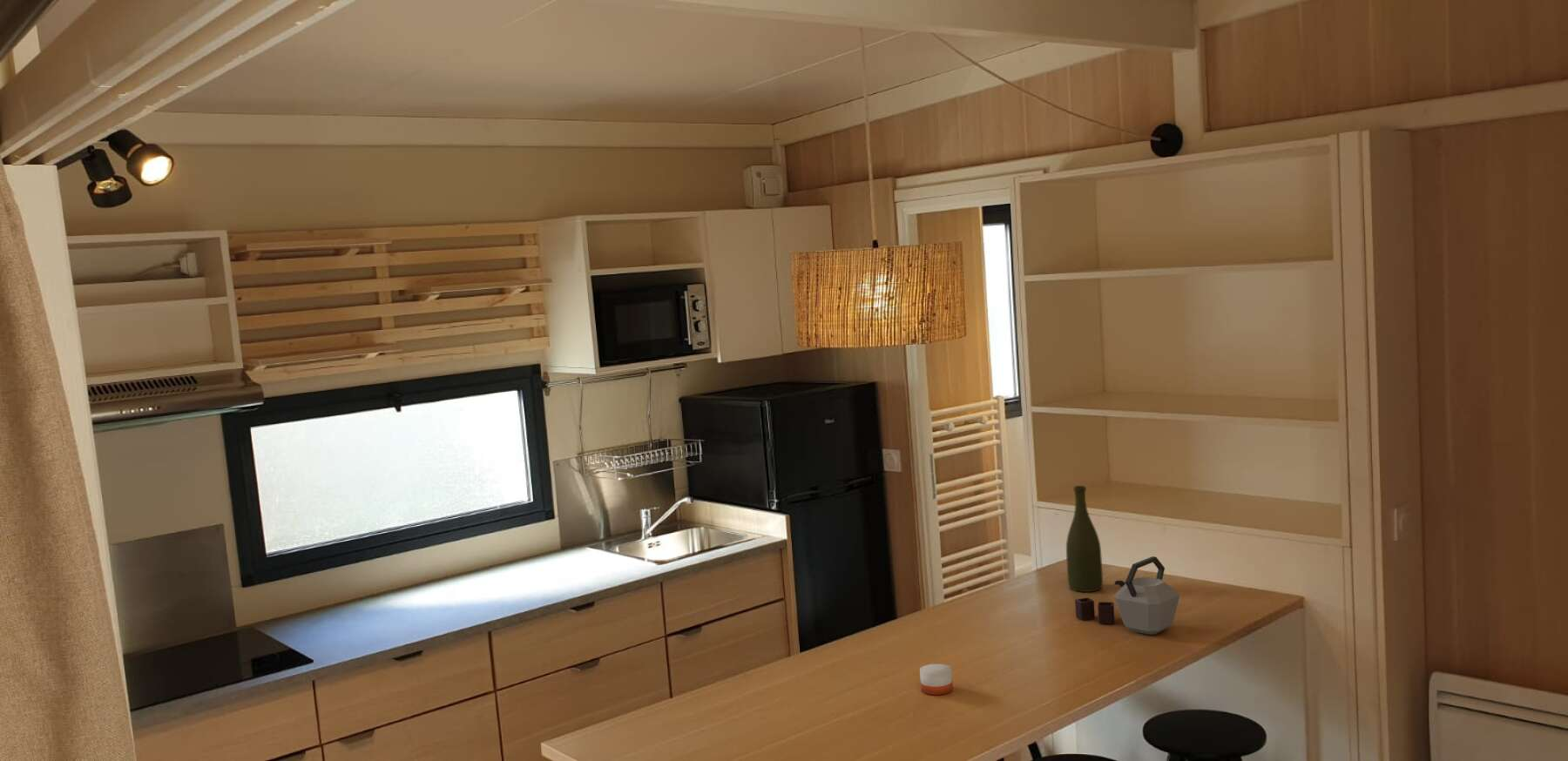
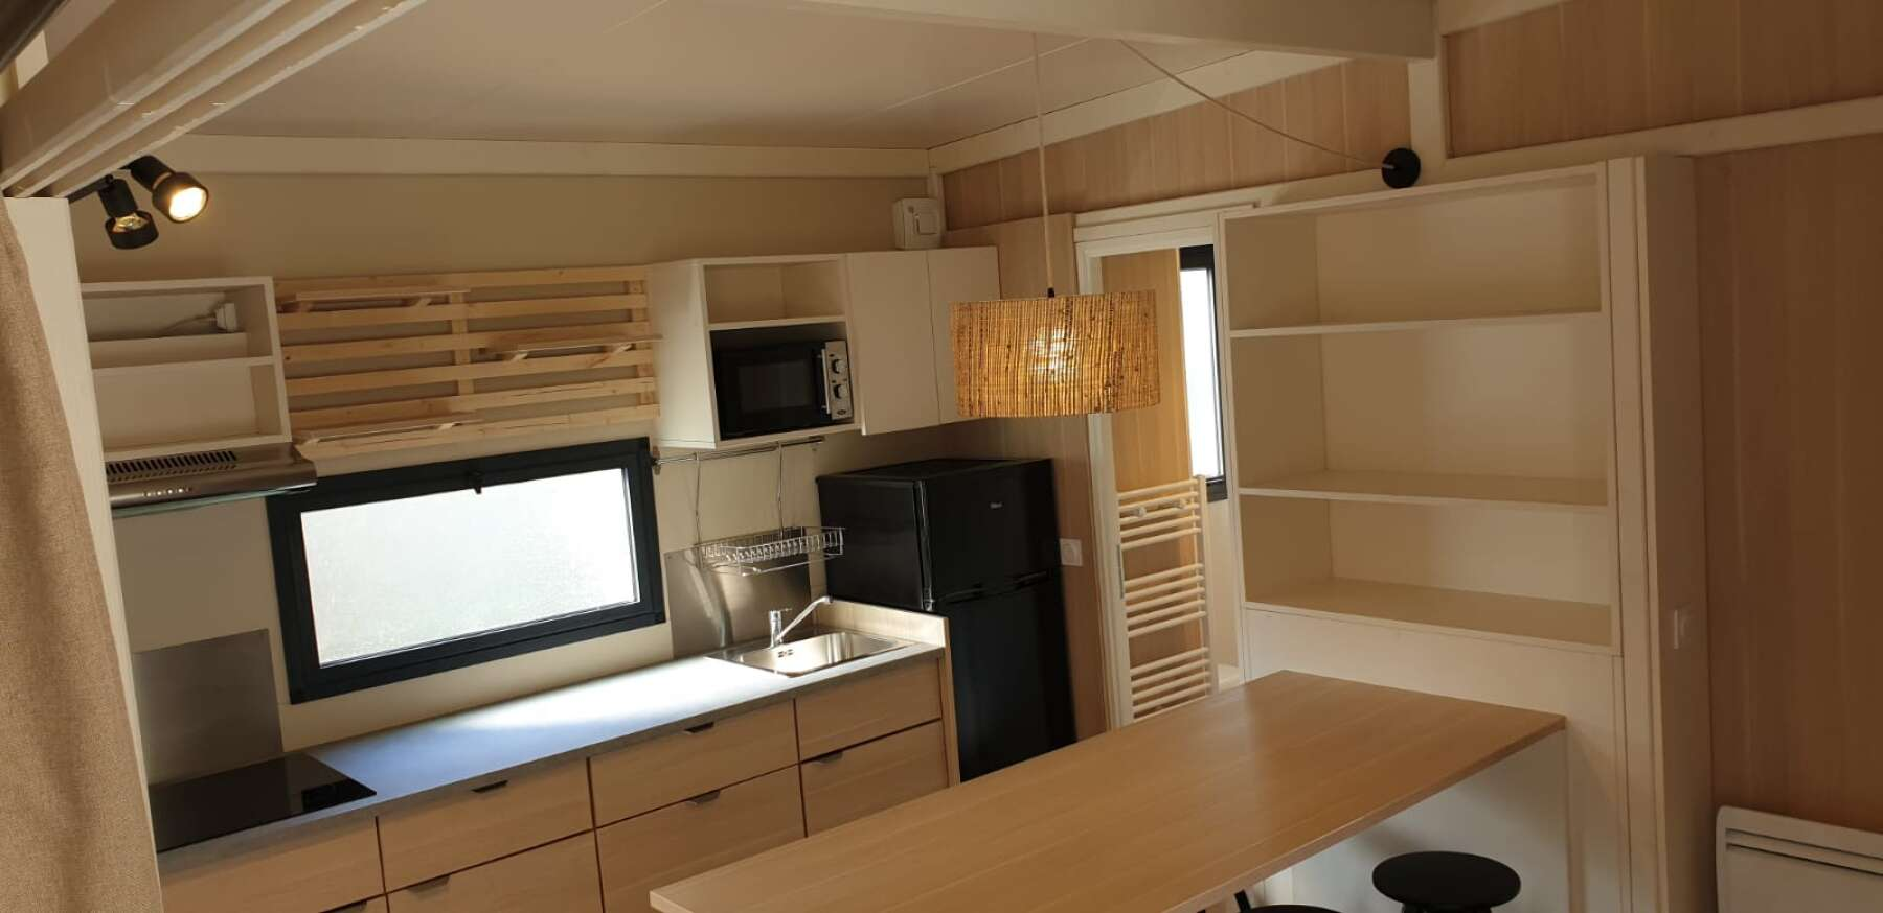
- bottle (1082, 537)
- candle (935, 668)
- kettle (1121, 590)
